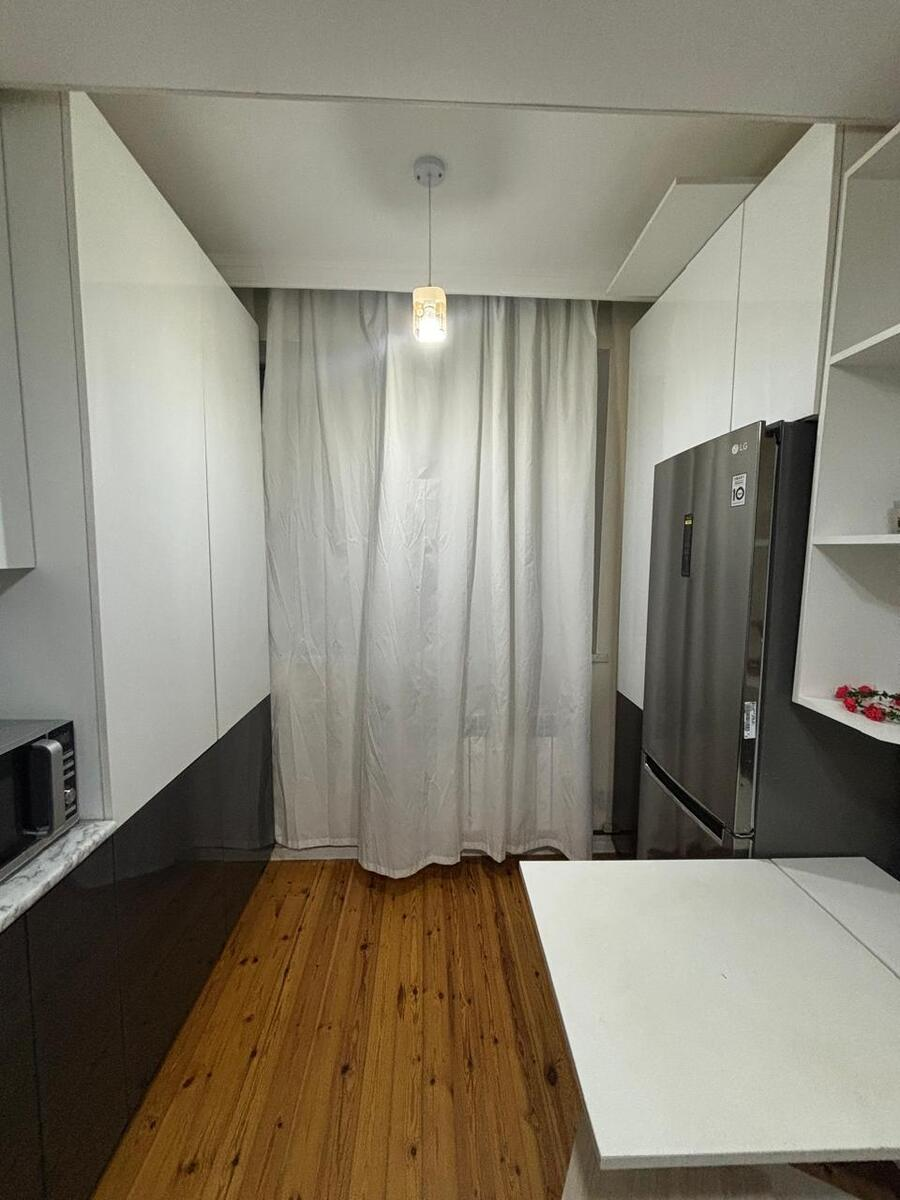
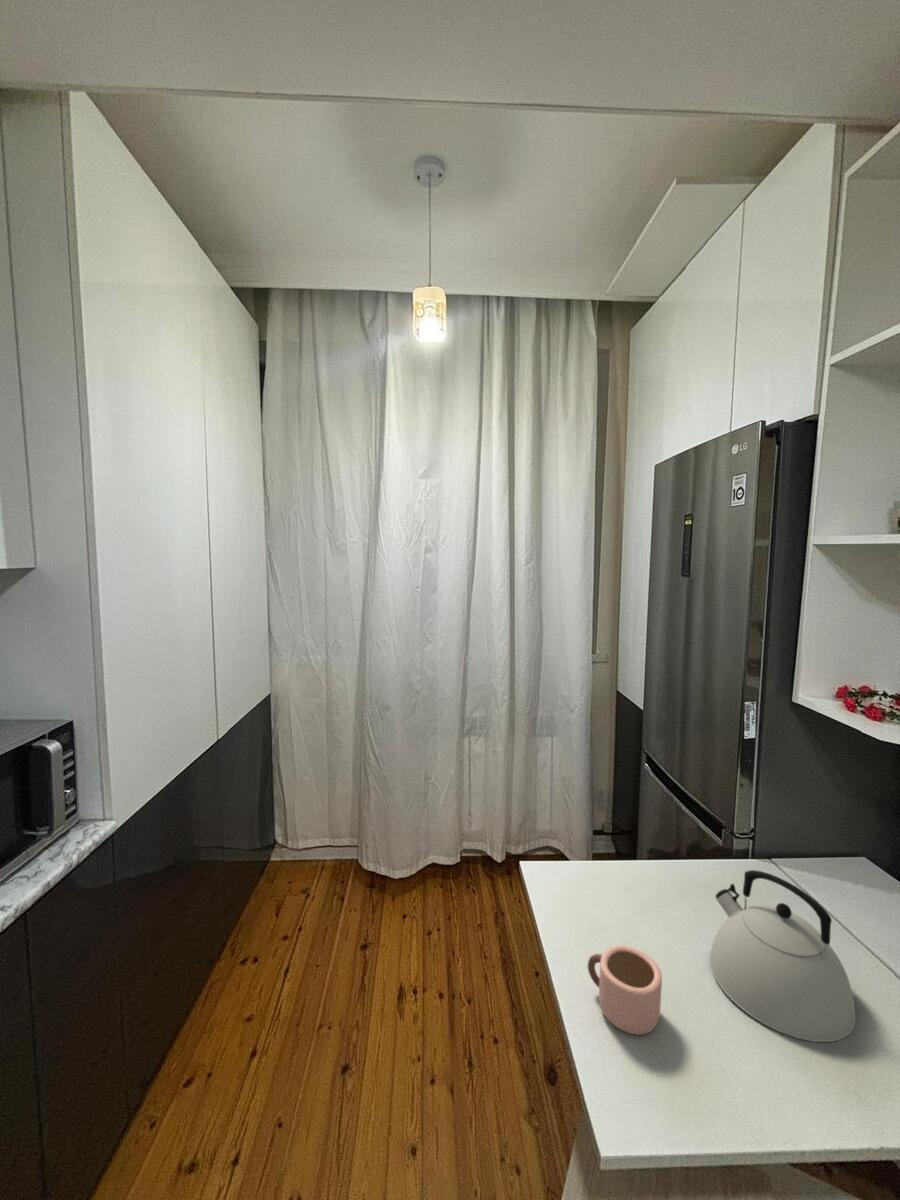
+ mug (621, 984)
+ kettle (778, 931)
